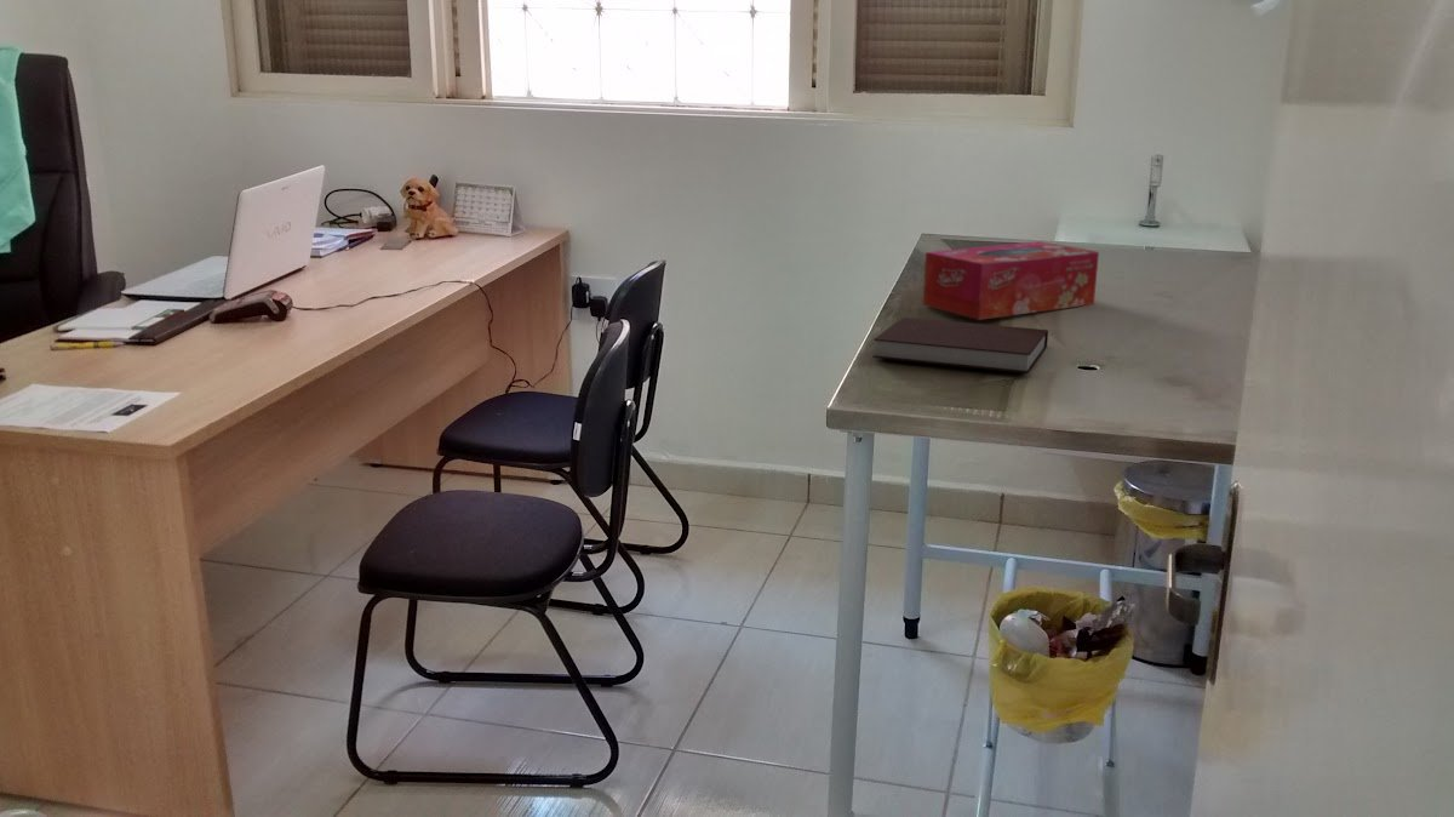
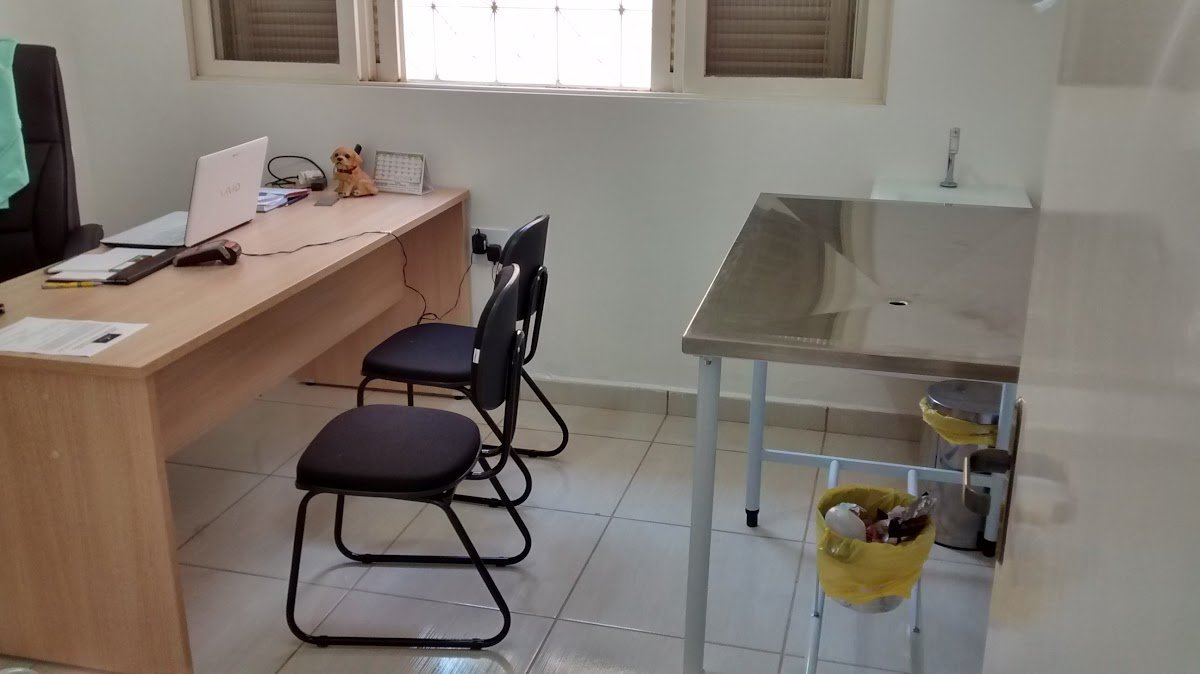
- notebook (962, 343)
- tissue box (1011, 278)
